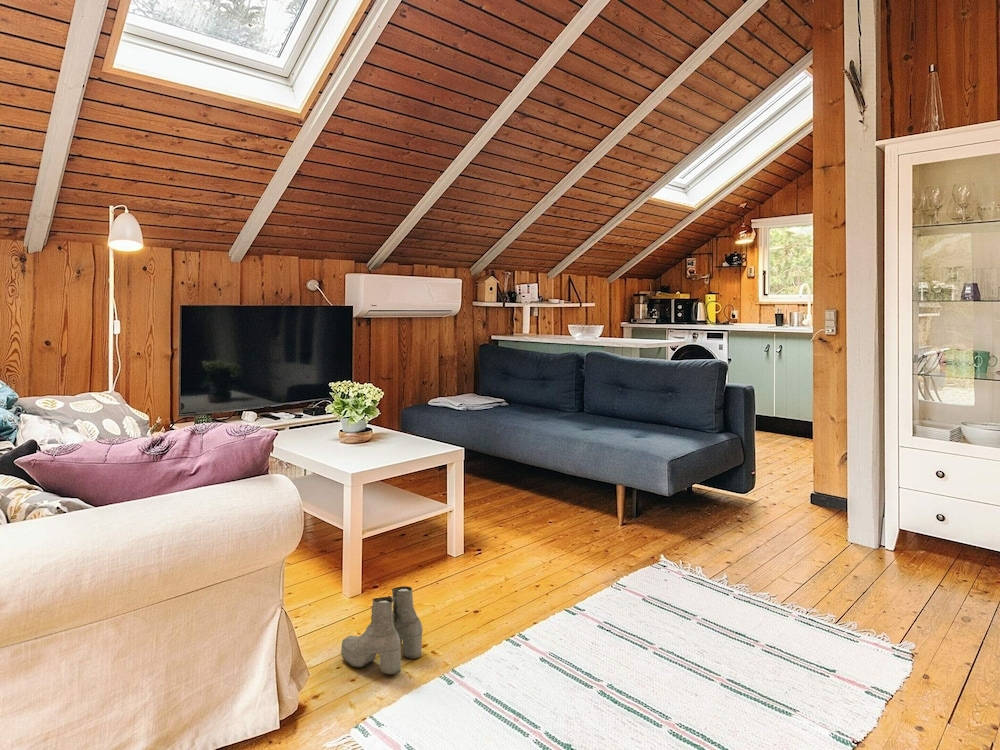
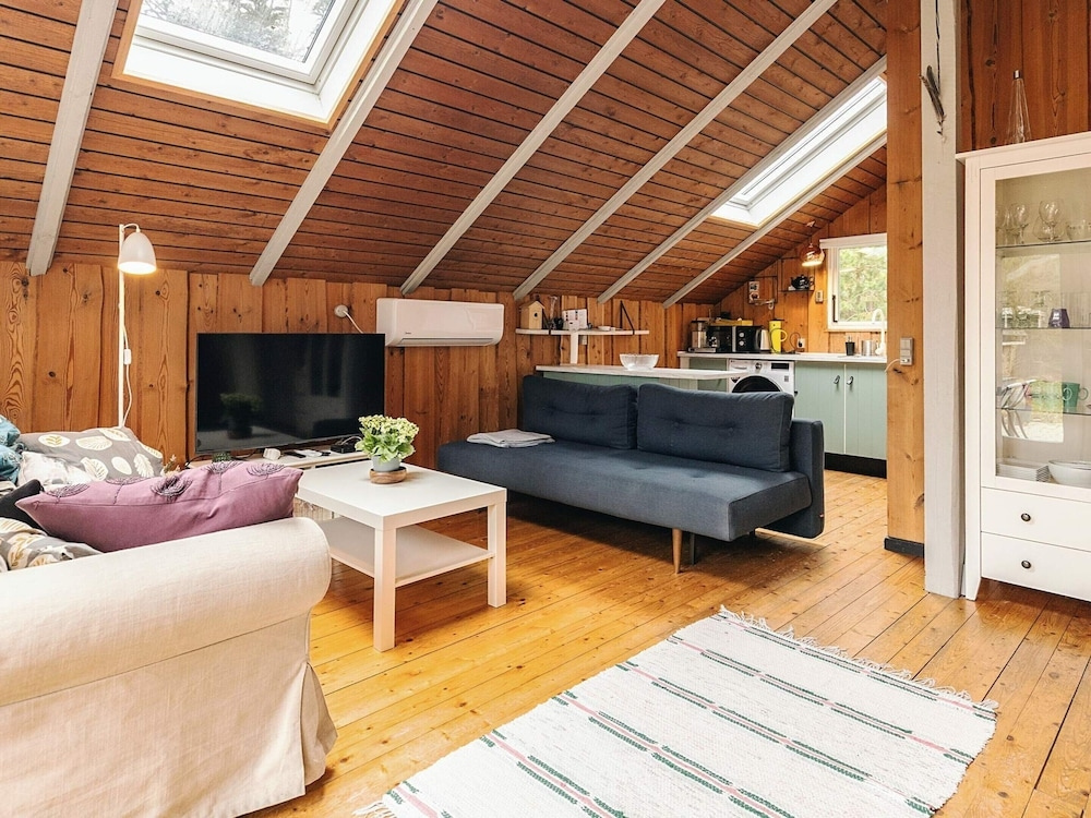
- boots (382, 623)
